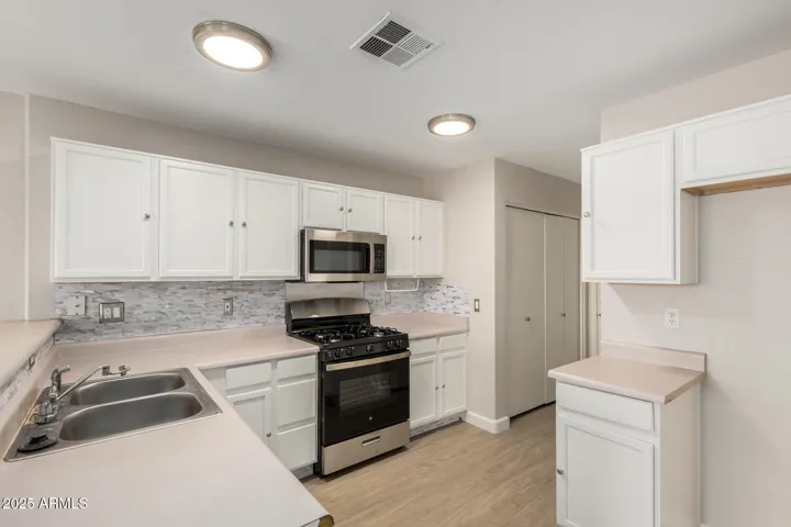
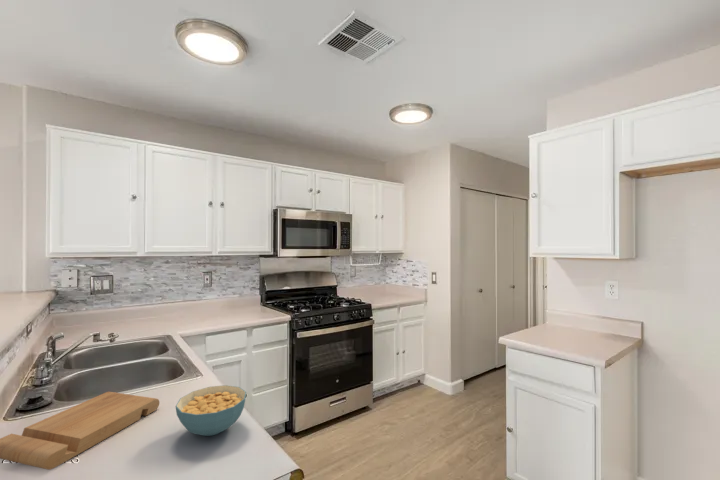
+ cereal bowl (212, 414)
+ cutting board (84, 423)
